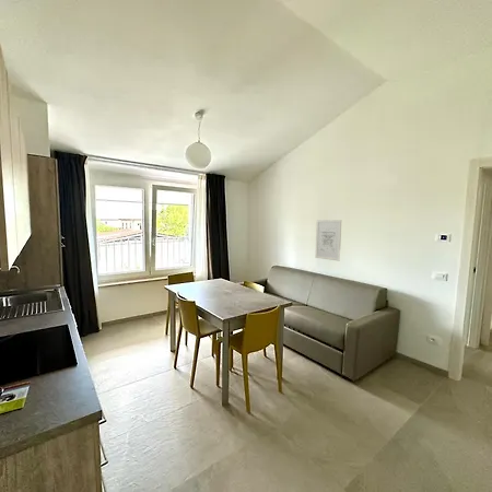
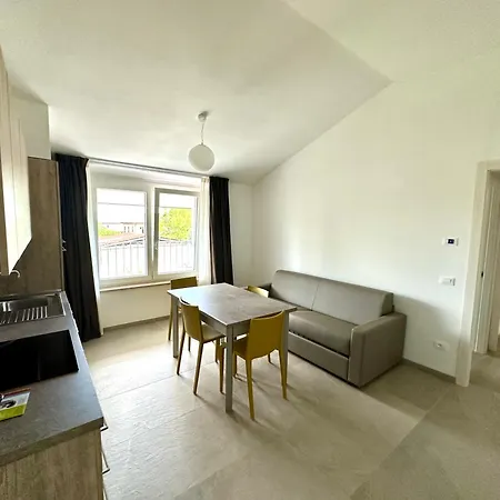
- wall art (327, 239)
